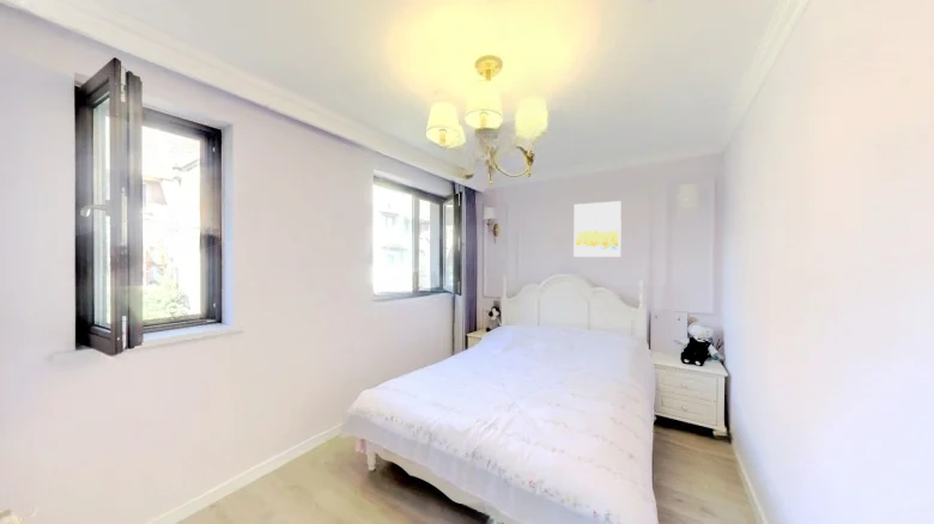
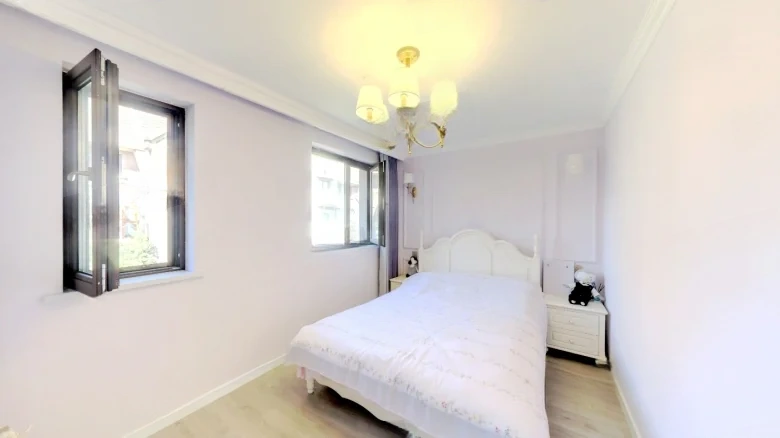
- wall art (596, 230)
